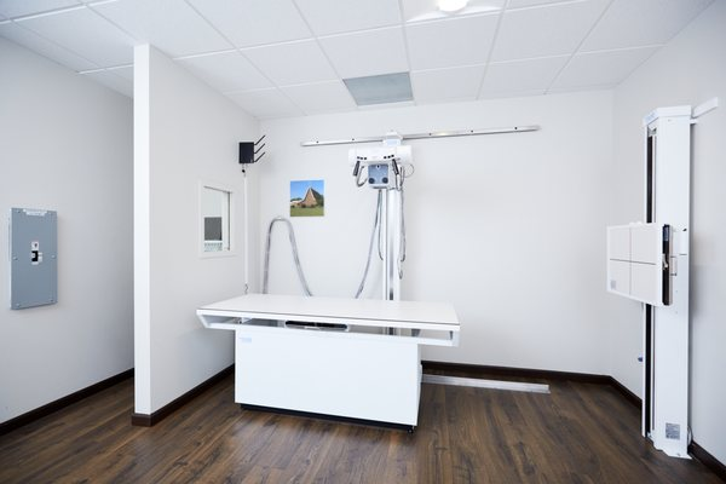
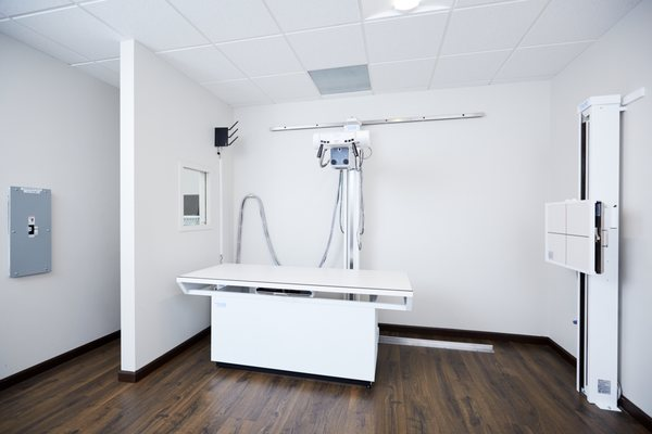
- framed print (306, 198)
